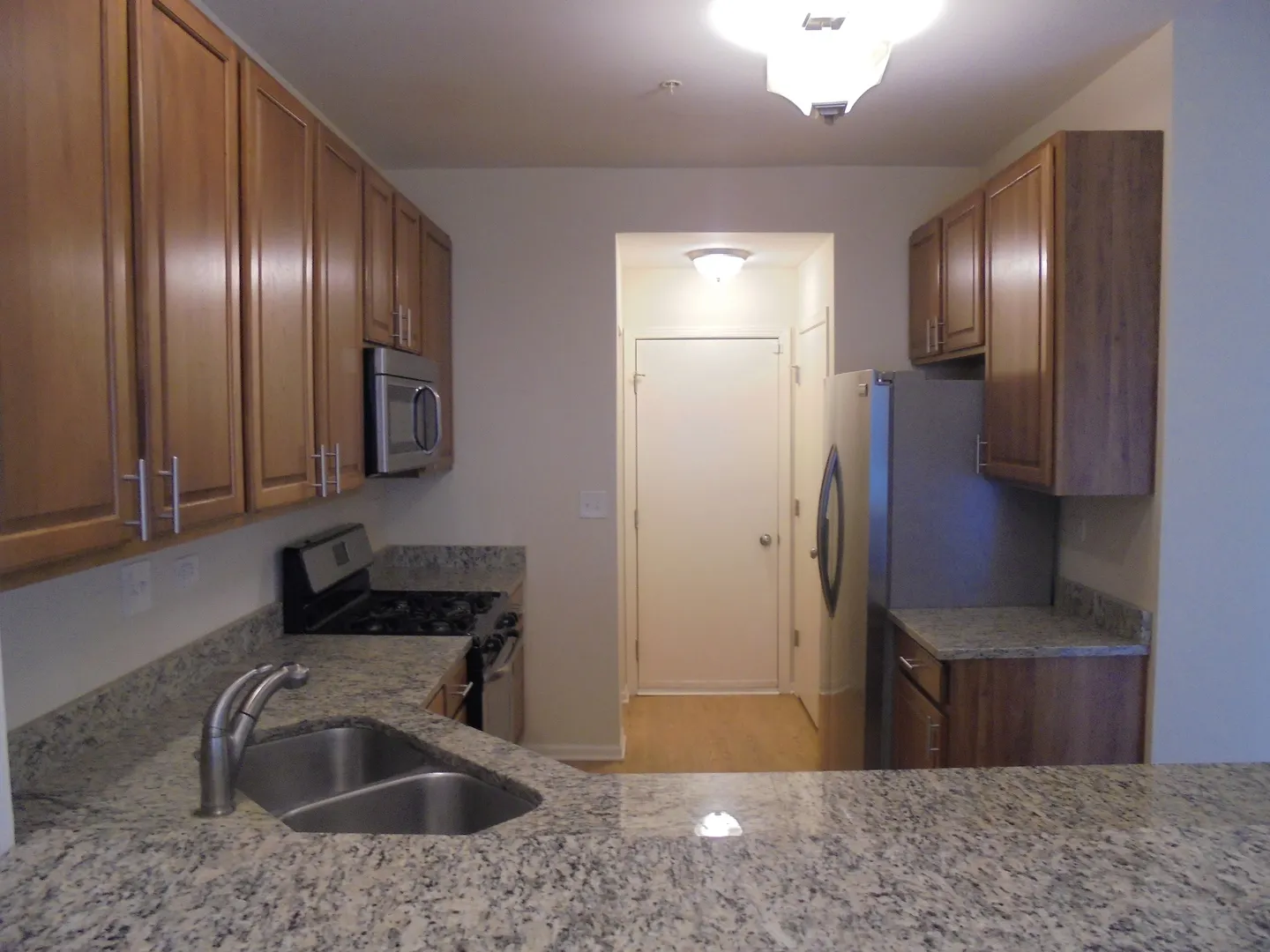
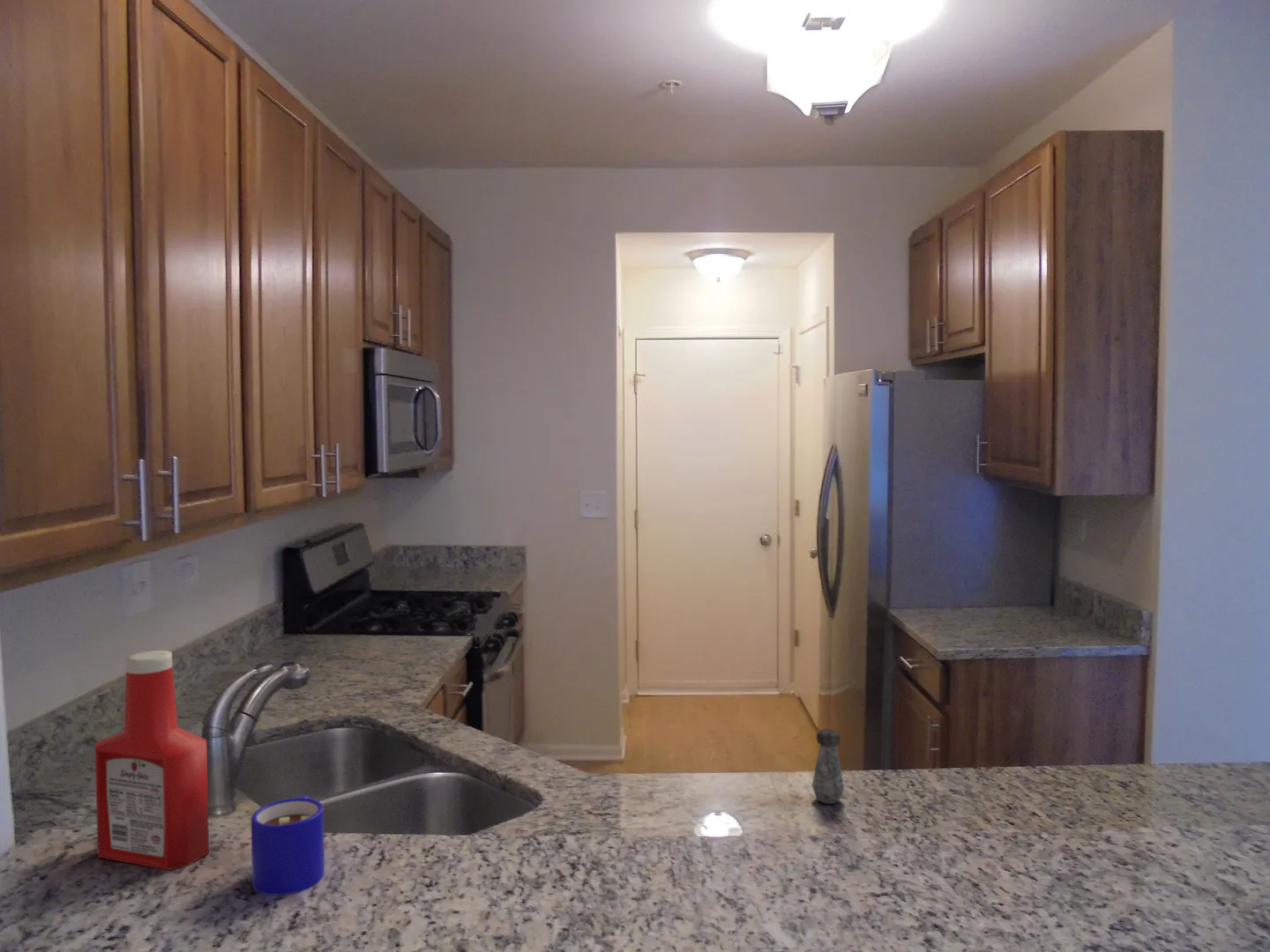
+ soap bottle (151, 754)
+ mug (293, 836)
+ salt shaker (827, 764)
